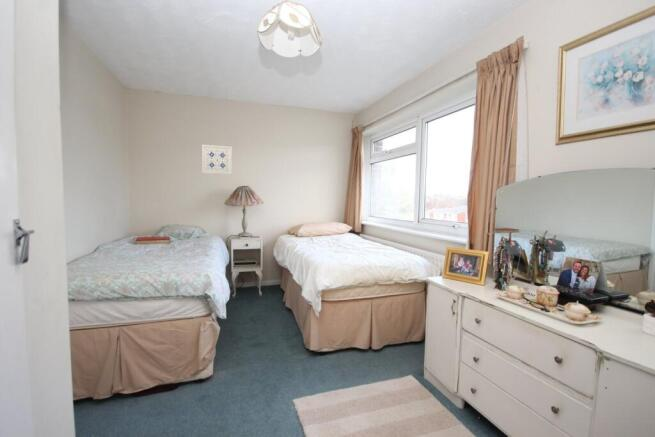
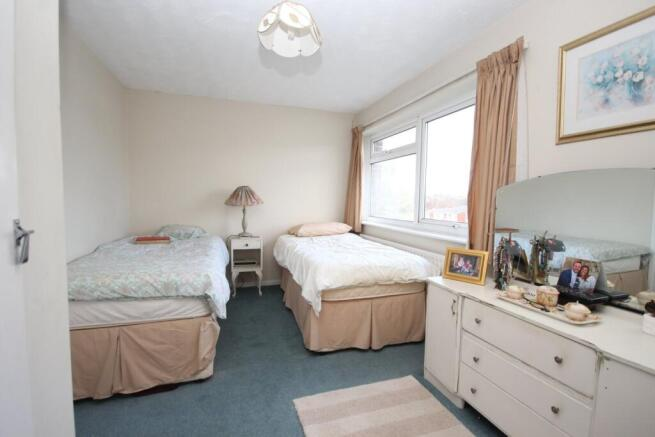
- wall art (217, 159)
